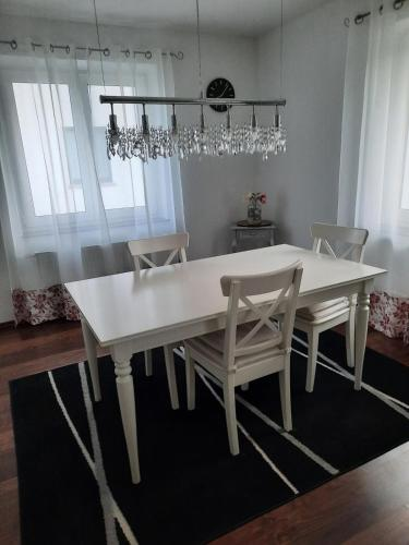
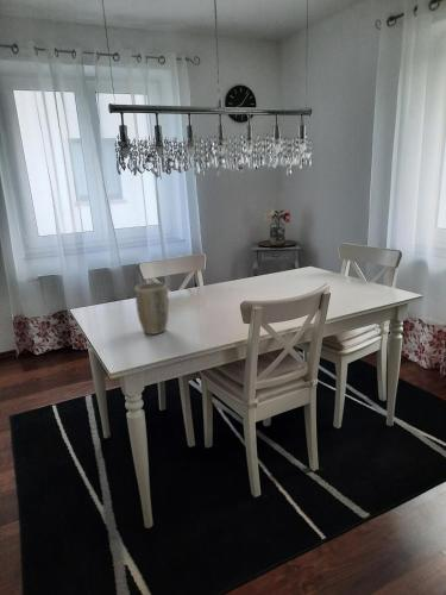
+ plant pot (152, 308)
